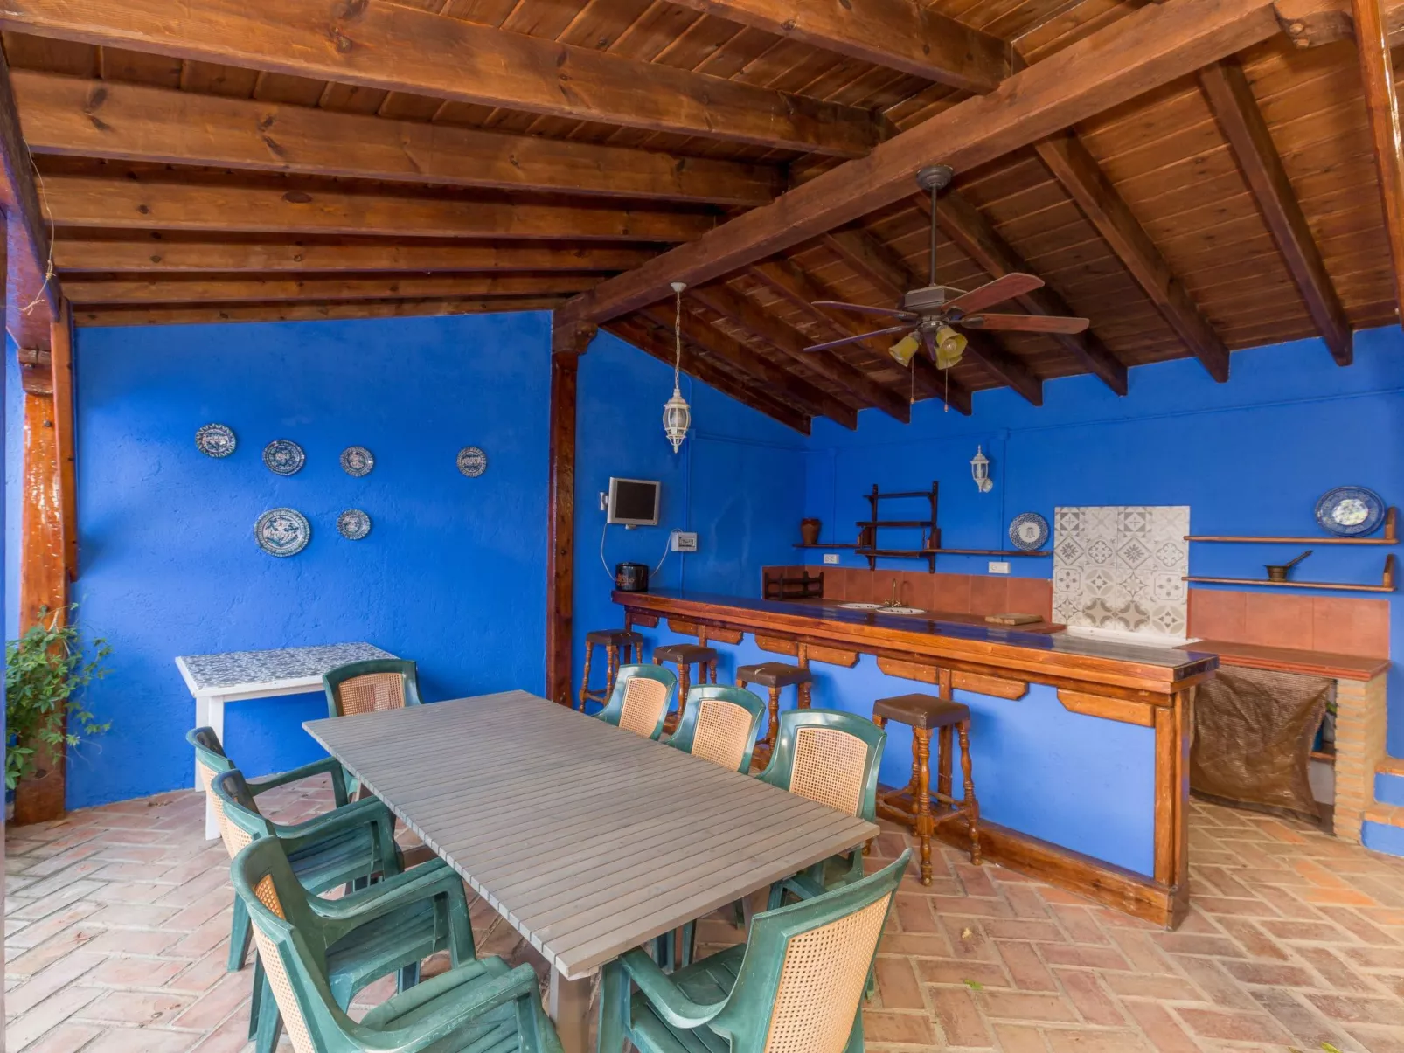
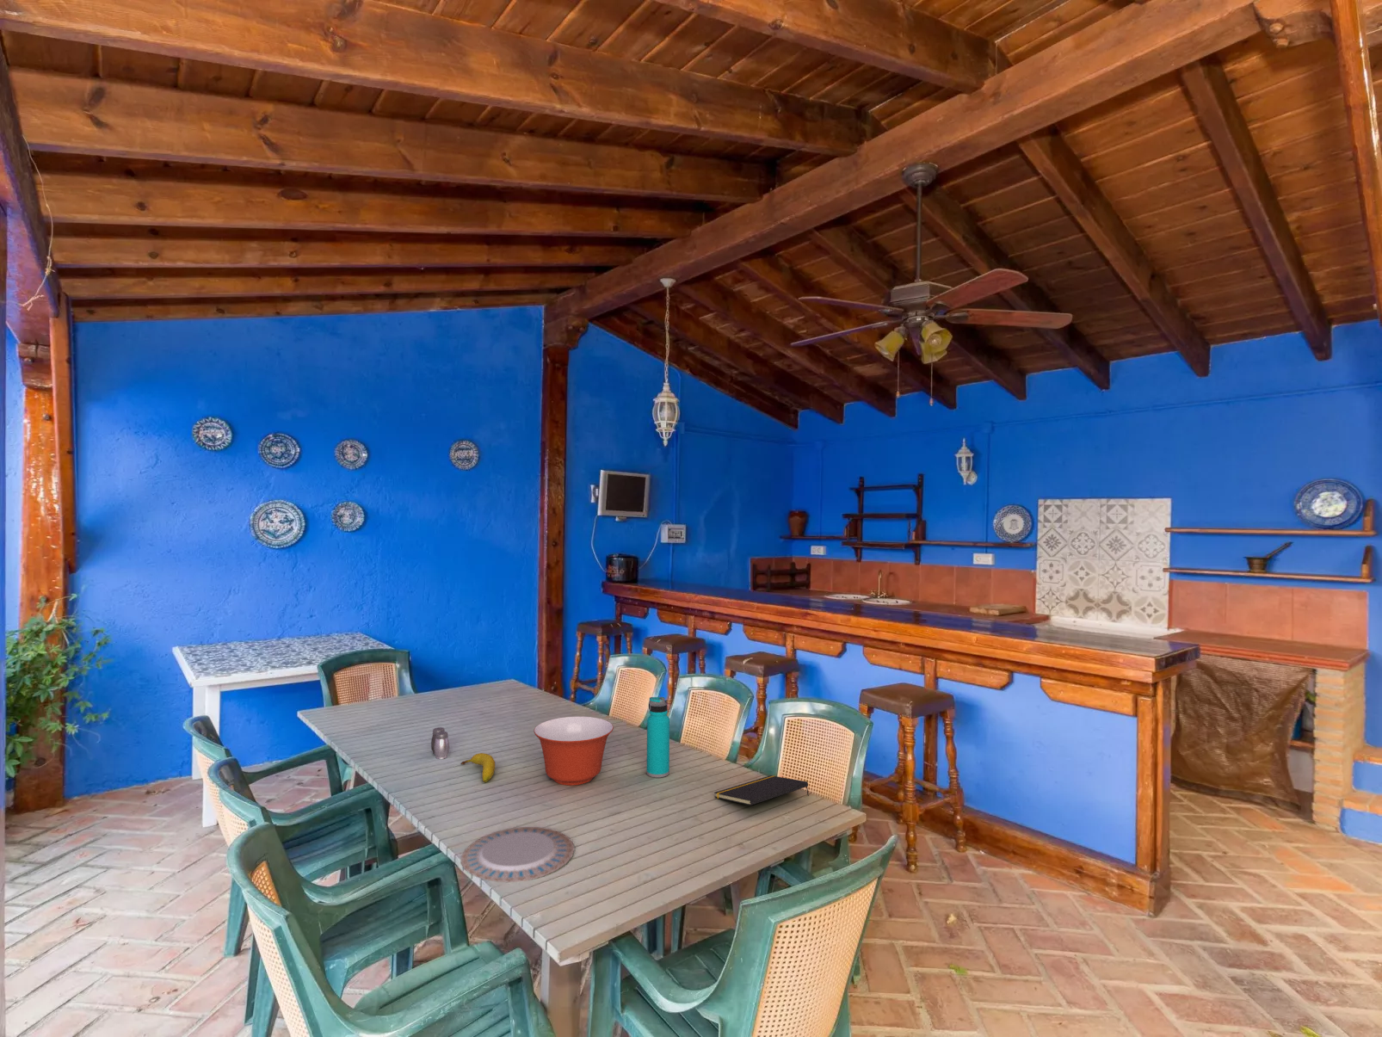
+ notepad (761, 789)
+ salt and pepper shaker (440, 742)
+ fruit (481, 765)
+ chinaware (518, 851)
+ mixing bowl (573, 752)
+ water bottle (658, 735)
